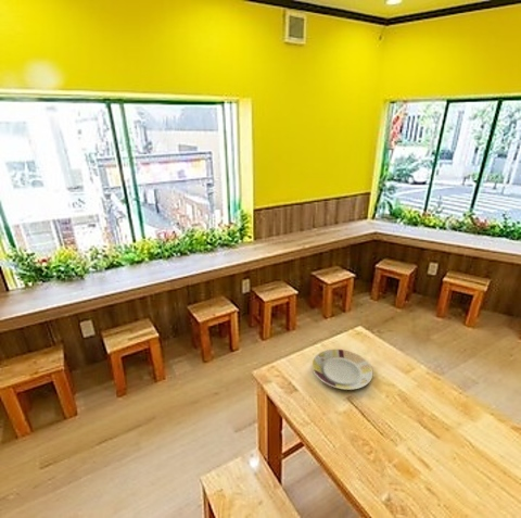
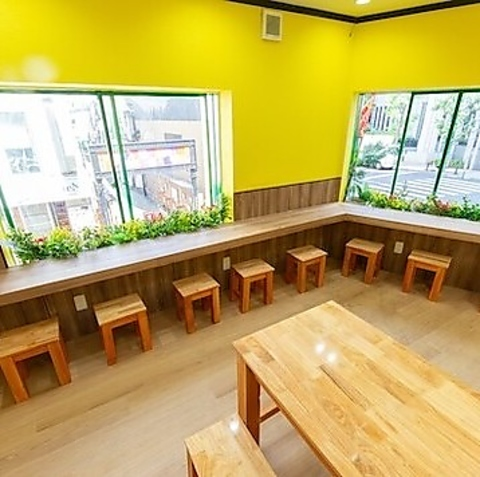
- plate (341, 369)
